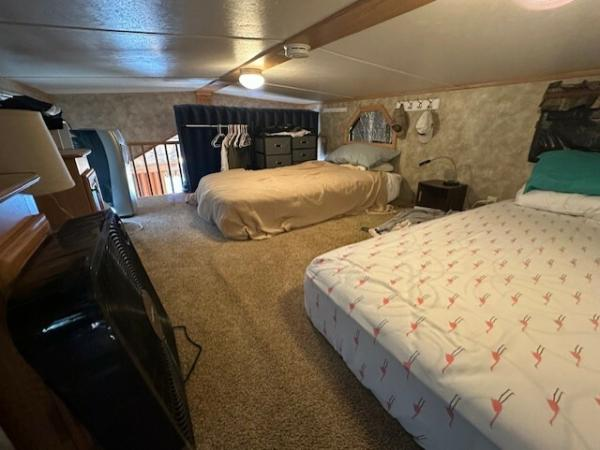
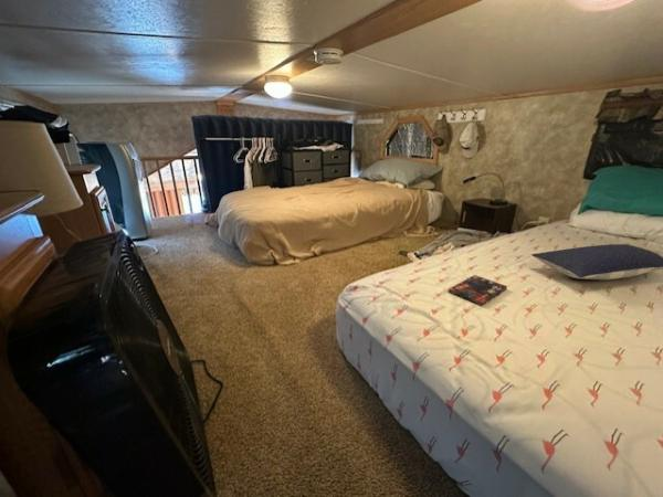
+ pillow (601, 261)
+ book (477, 288)
